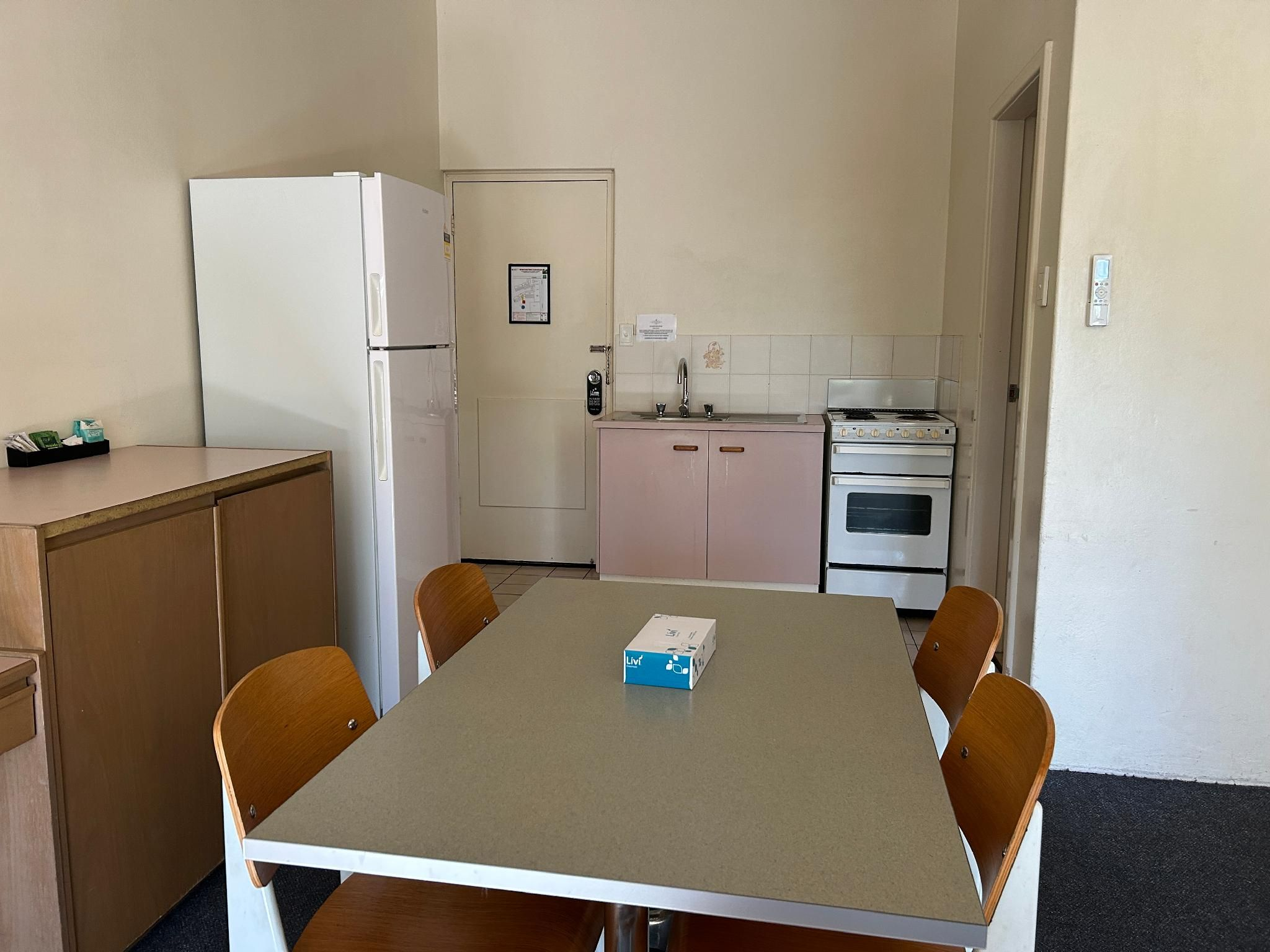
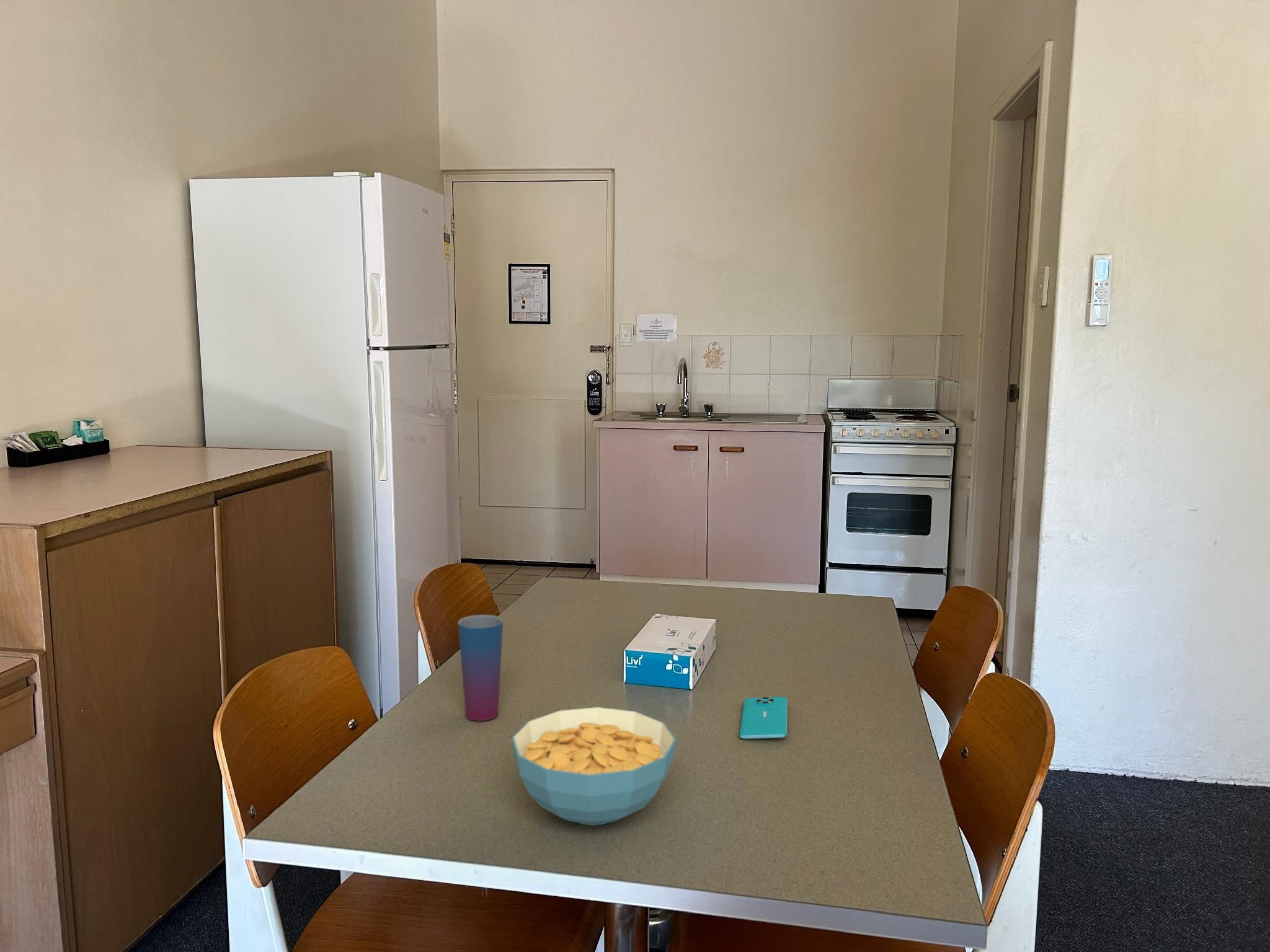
+ smartphone (764, 716)
+ cup (481, 668)
+ cereal bowl (593, 776)
